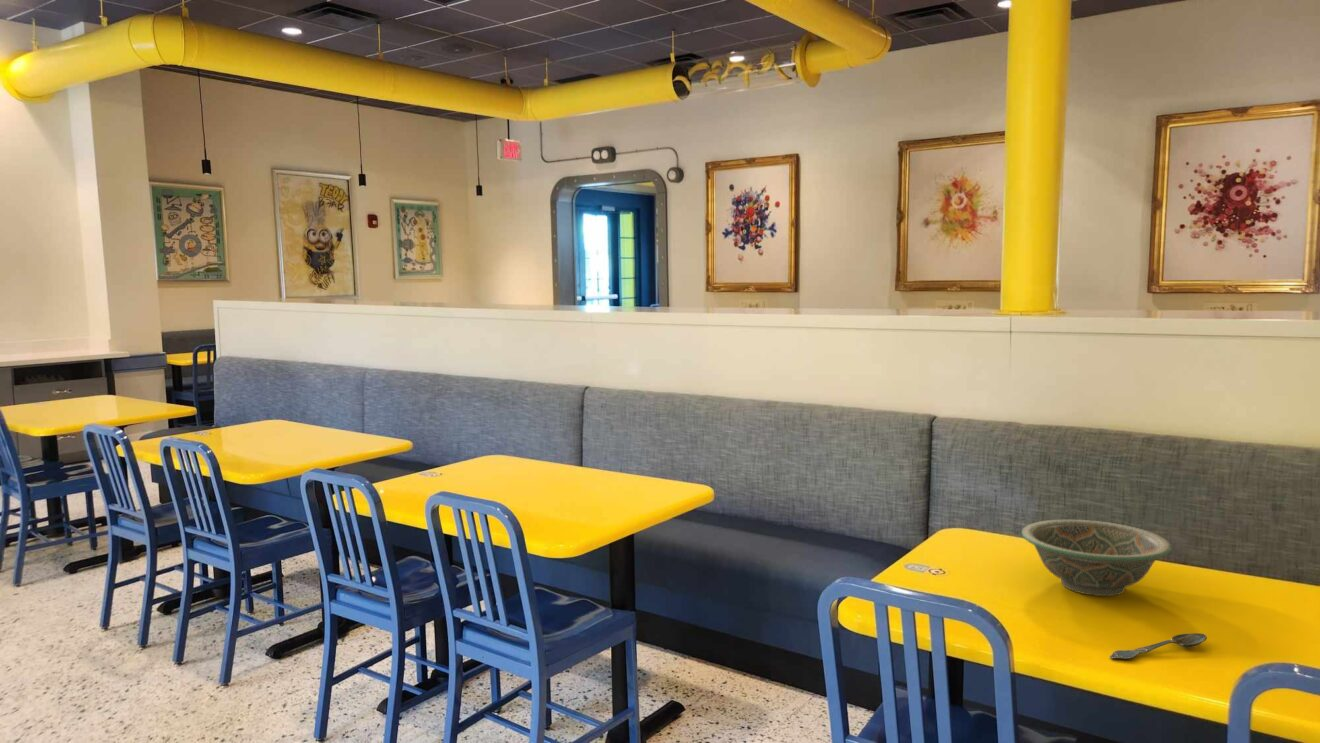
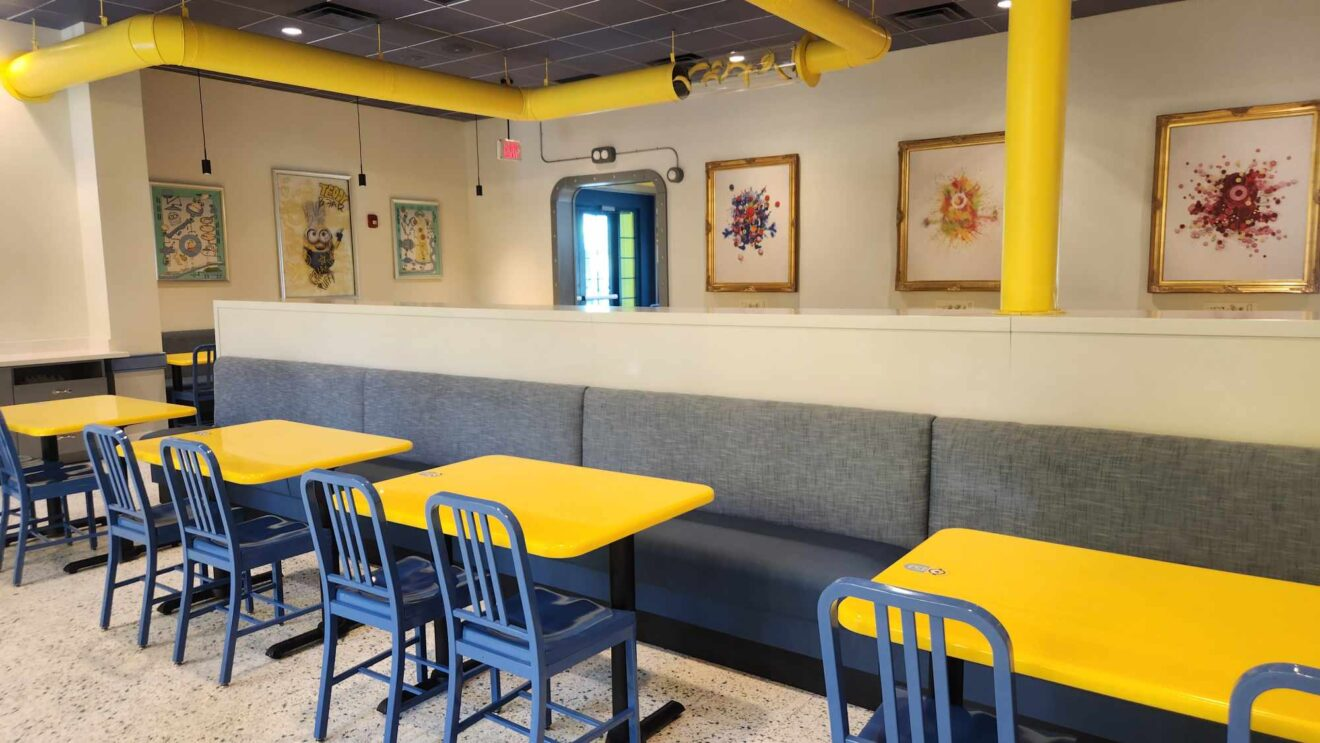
- decorative bowl (1093, 561)
- spoon (1158, 646)
